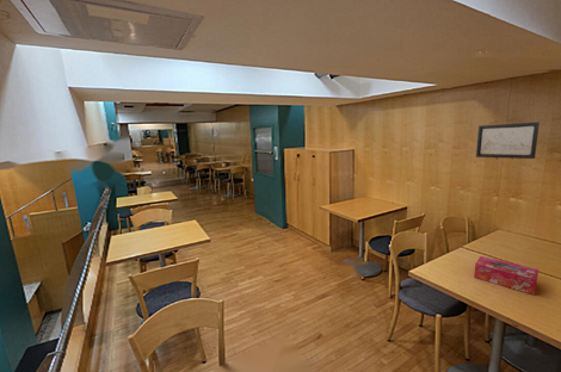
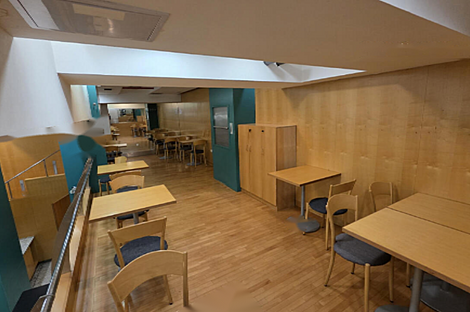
- tissue box (505, 273)
- wall art (505, 141)
